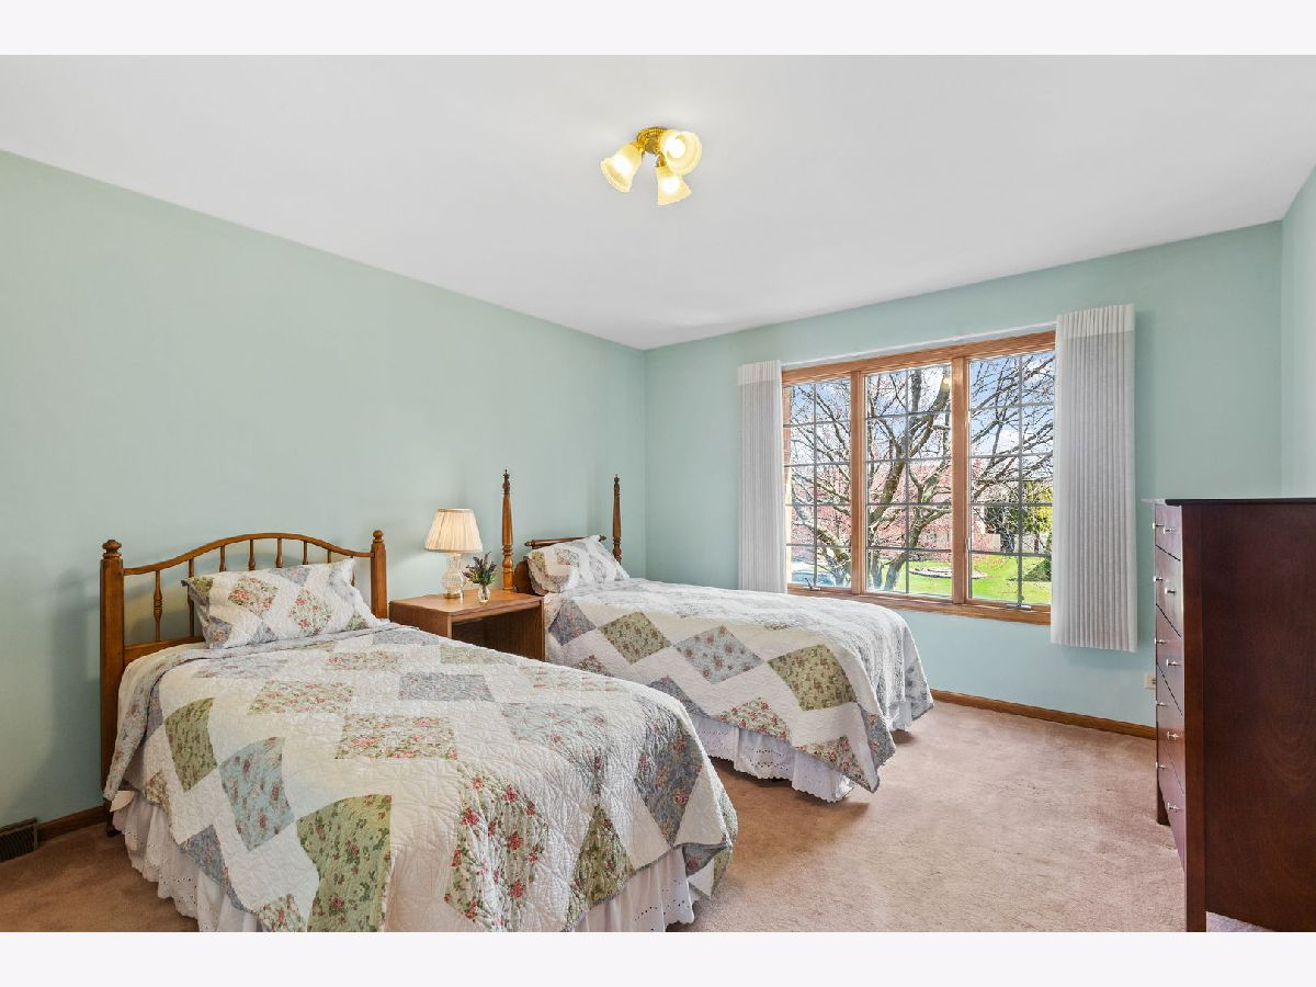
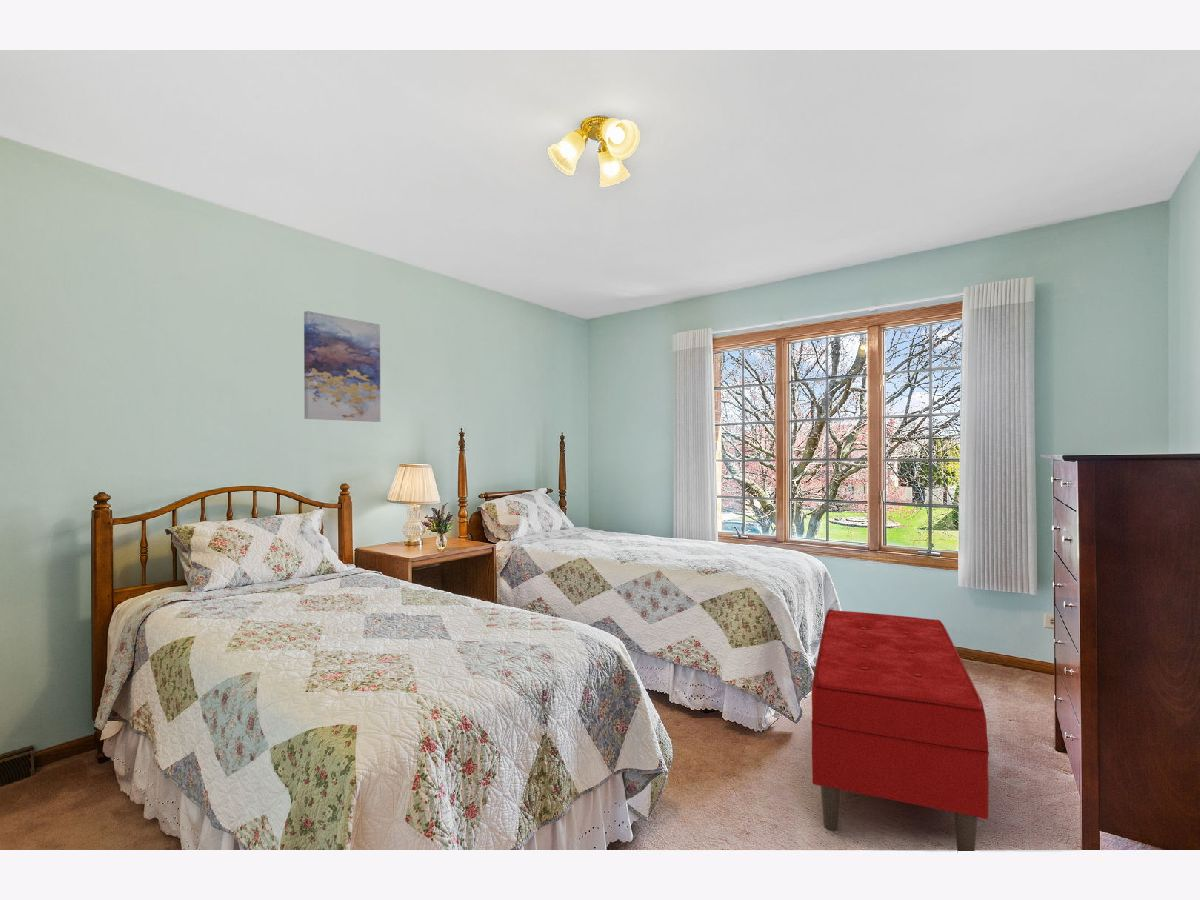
+ bench (887, 708)
+ wall art (344, 369)
